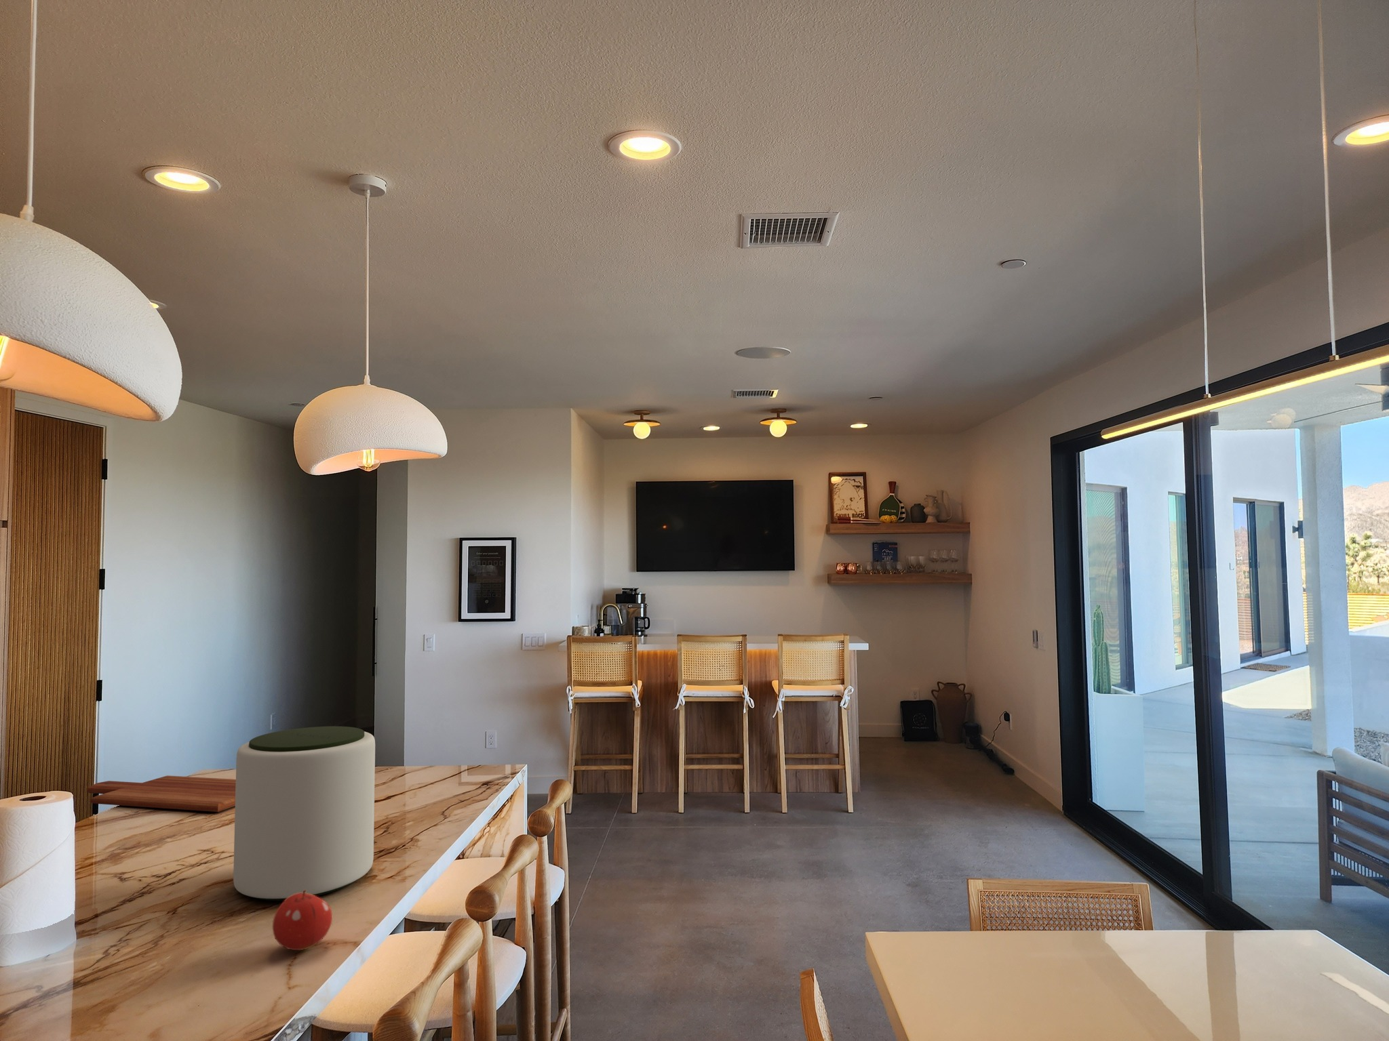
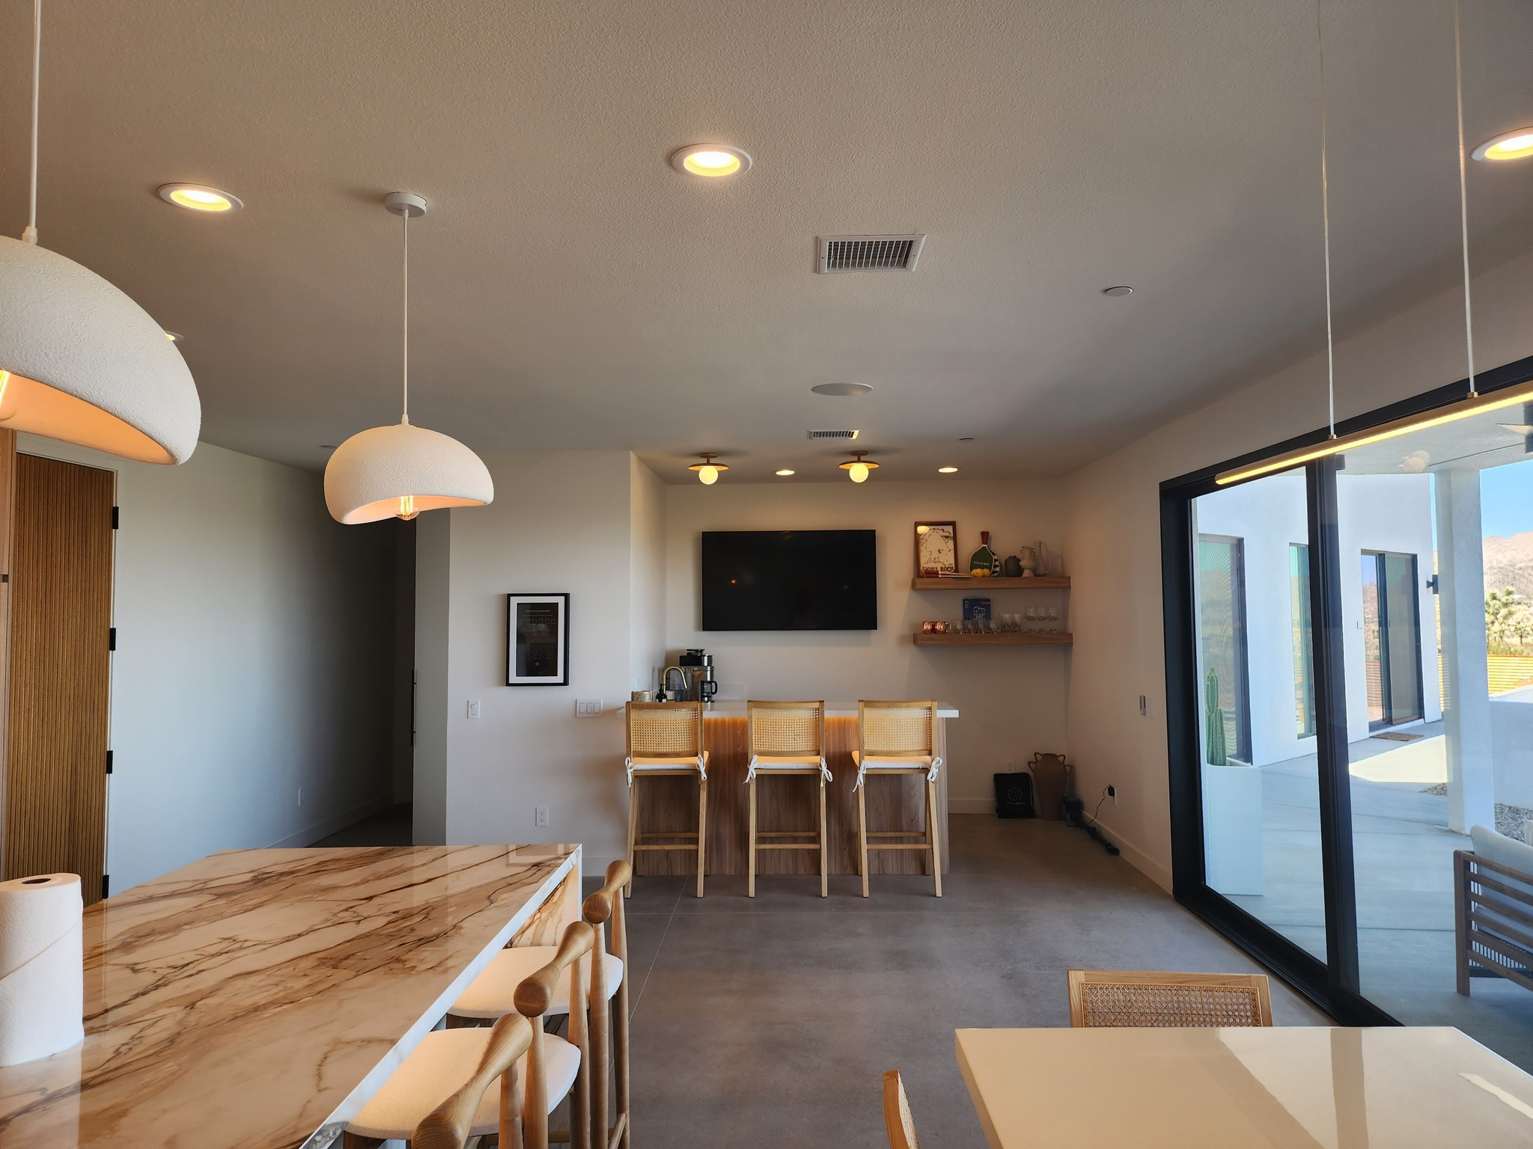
- plant pot (306, 807)
- cutting board (186, 793)
- fruit (303, 917)
